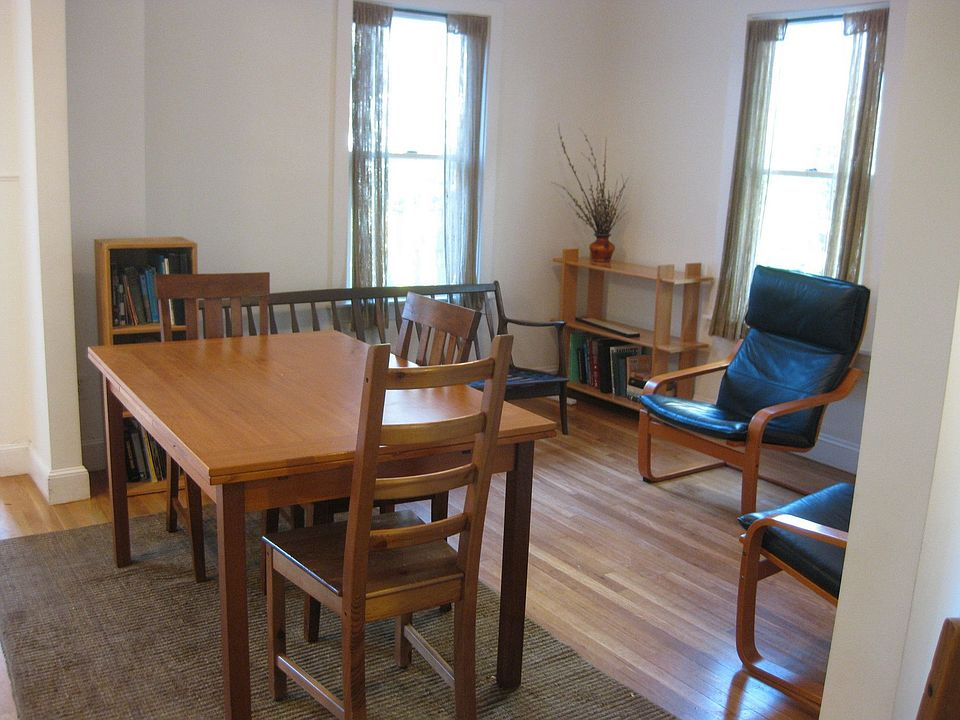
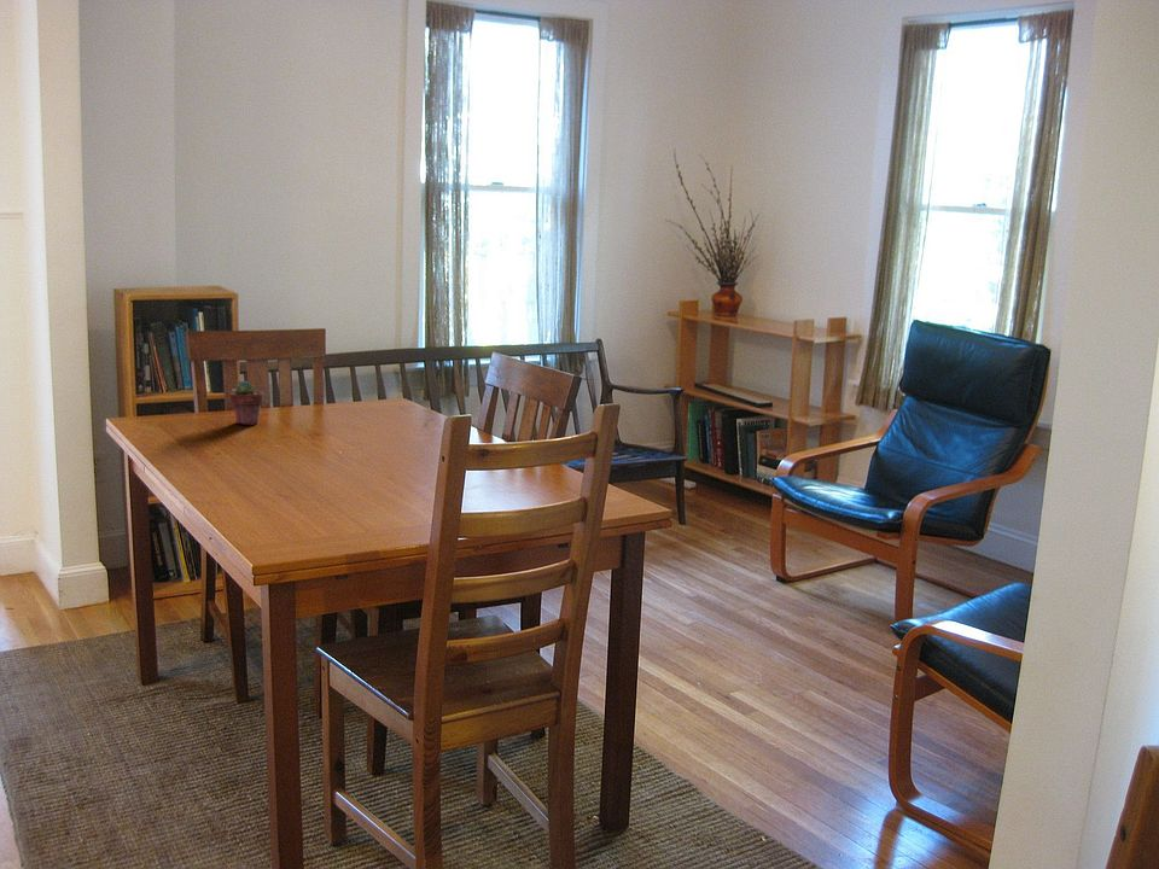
+ potted succulent (246, 401)
